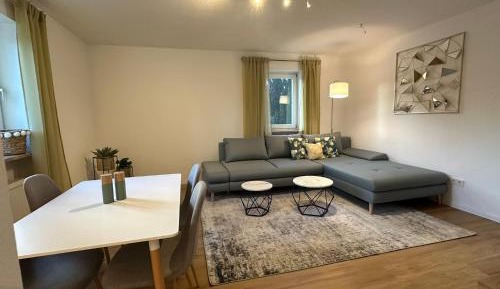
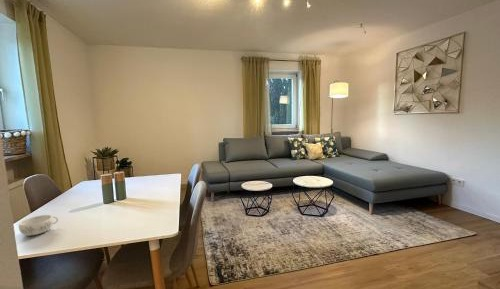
+ decorative bowl (39, 225)
